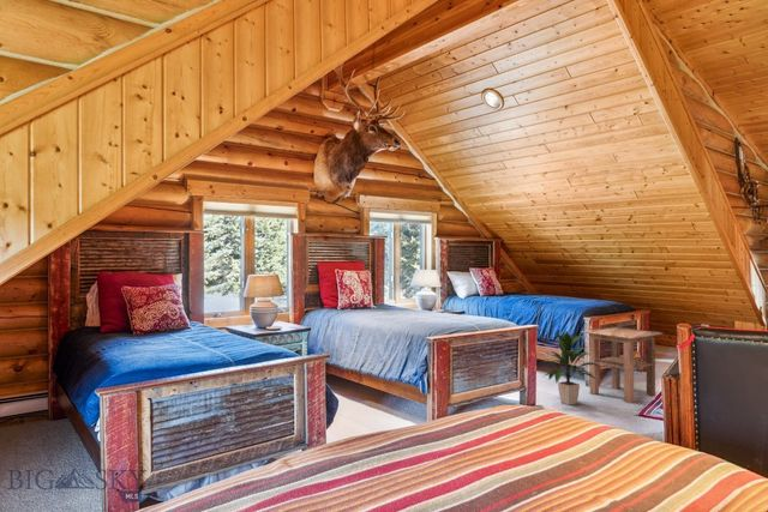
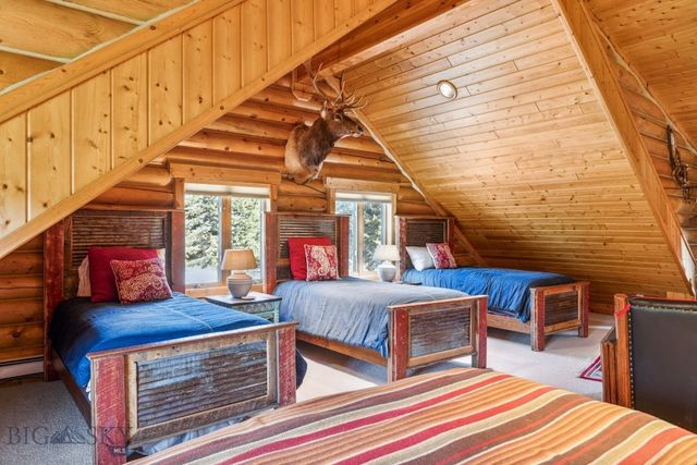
- side table (622, 362)
- indoor plant (568, 365)
